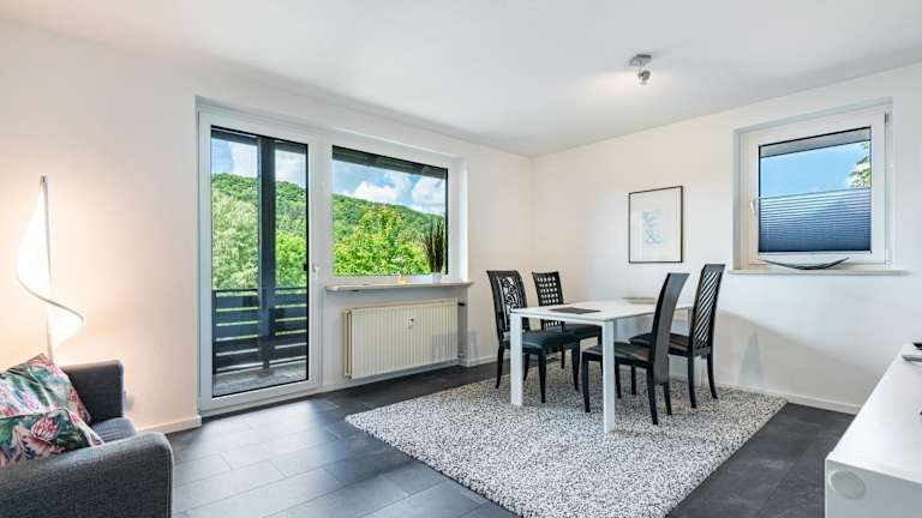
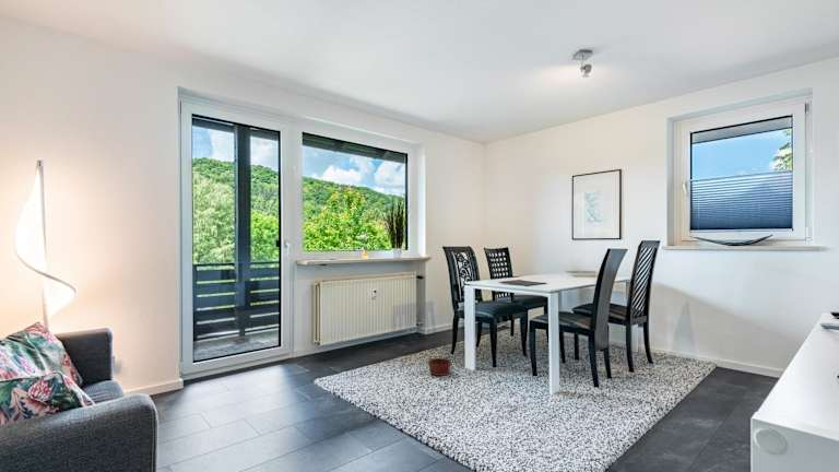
+ basket (439, 358)
